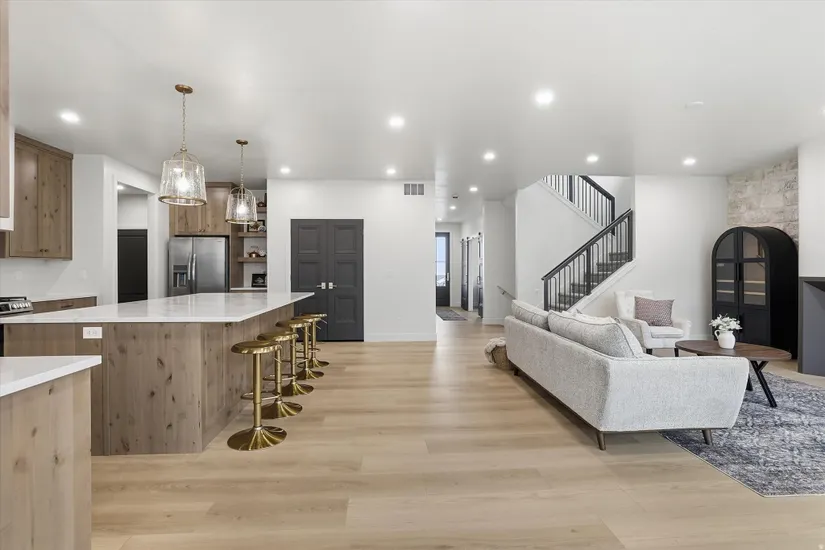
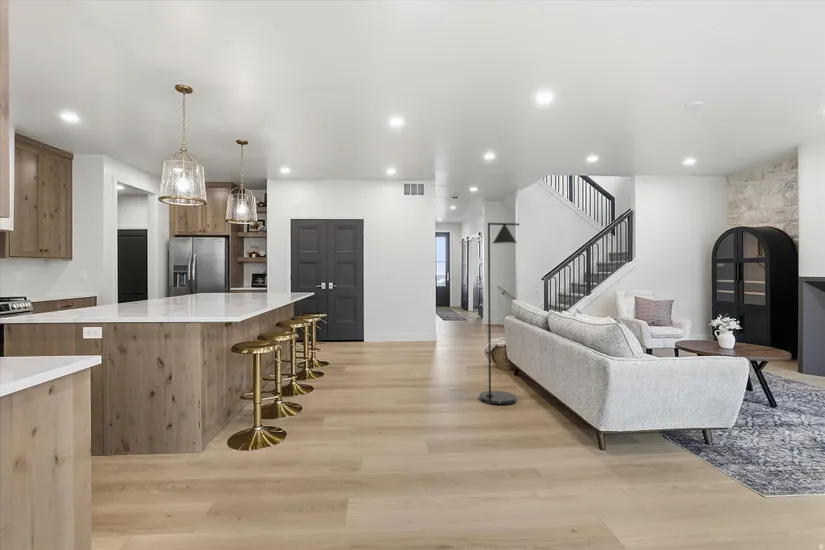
+ floor lamp (489, 310)
